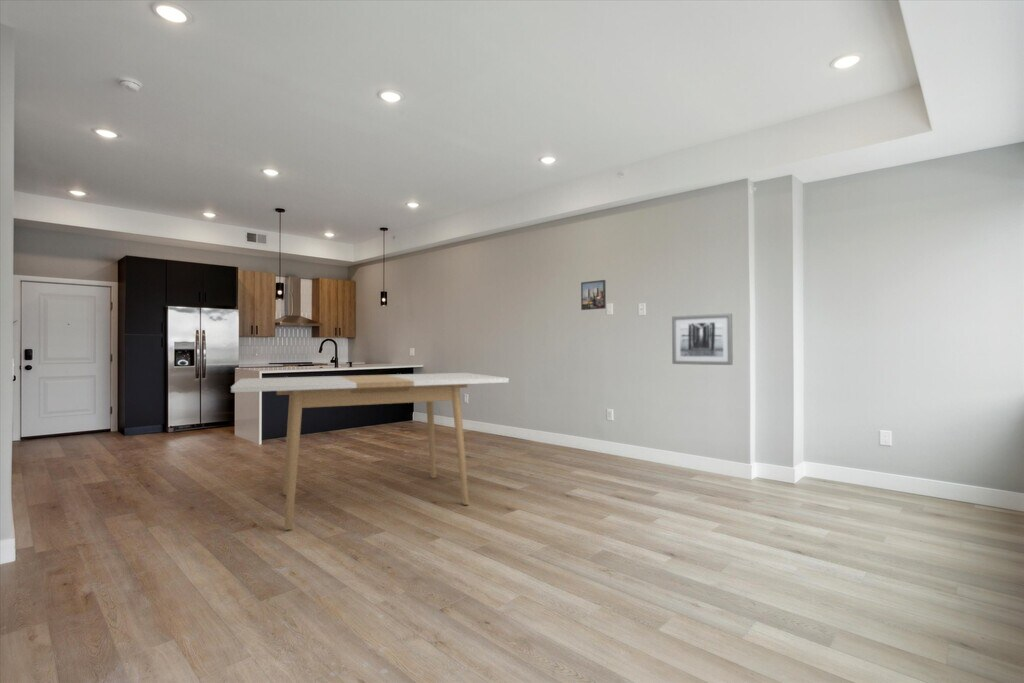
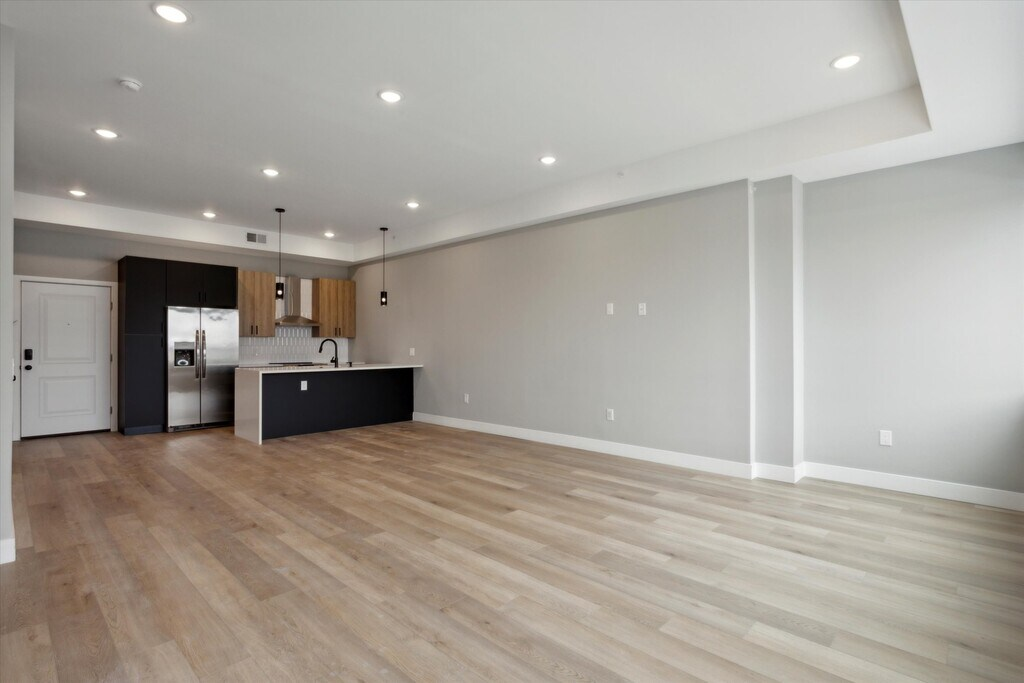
- dining table (370, 404)
- wall art (701, 339)
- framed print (593, 295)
